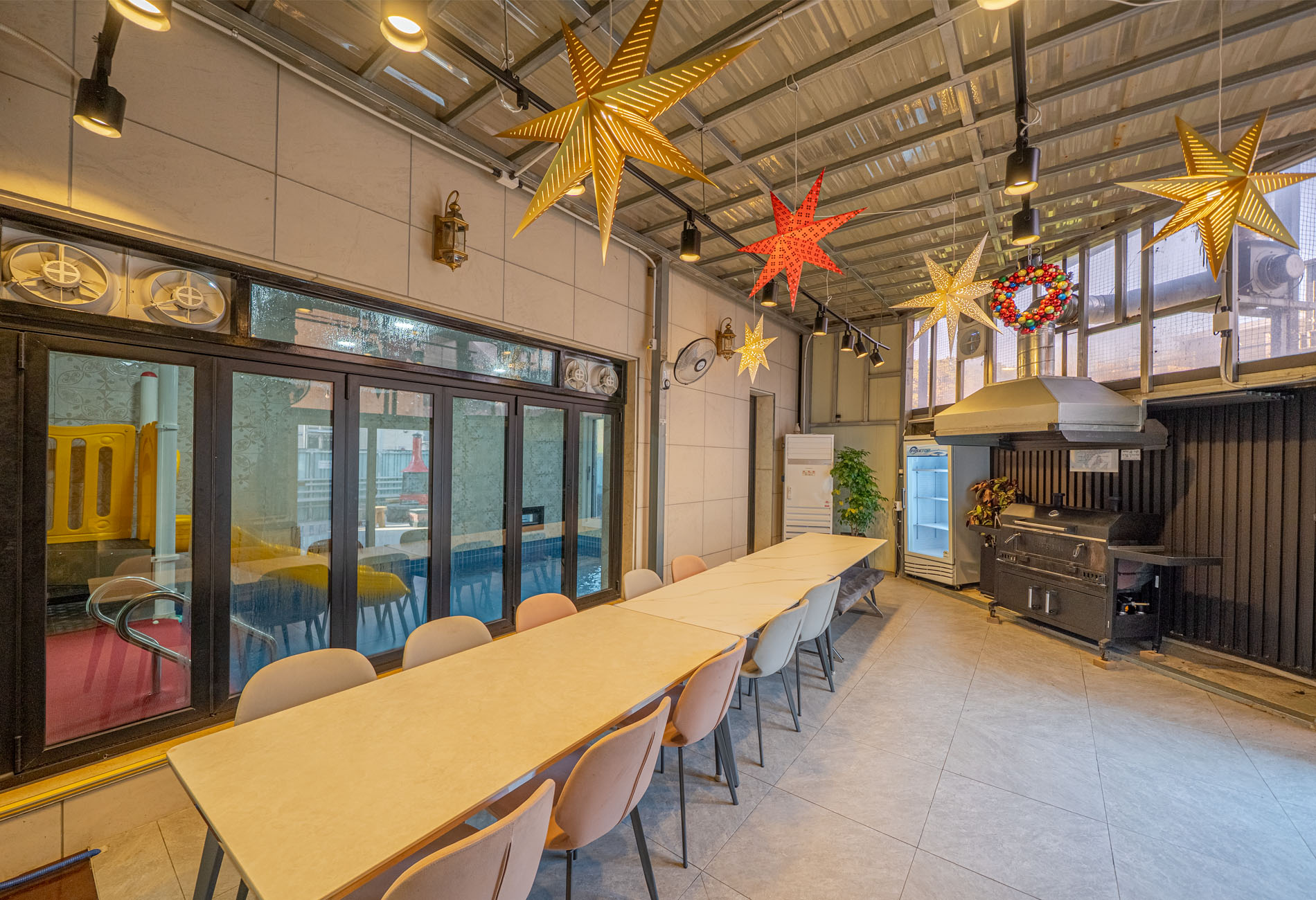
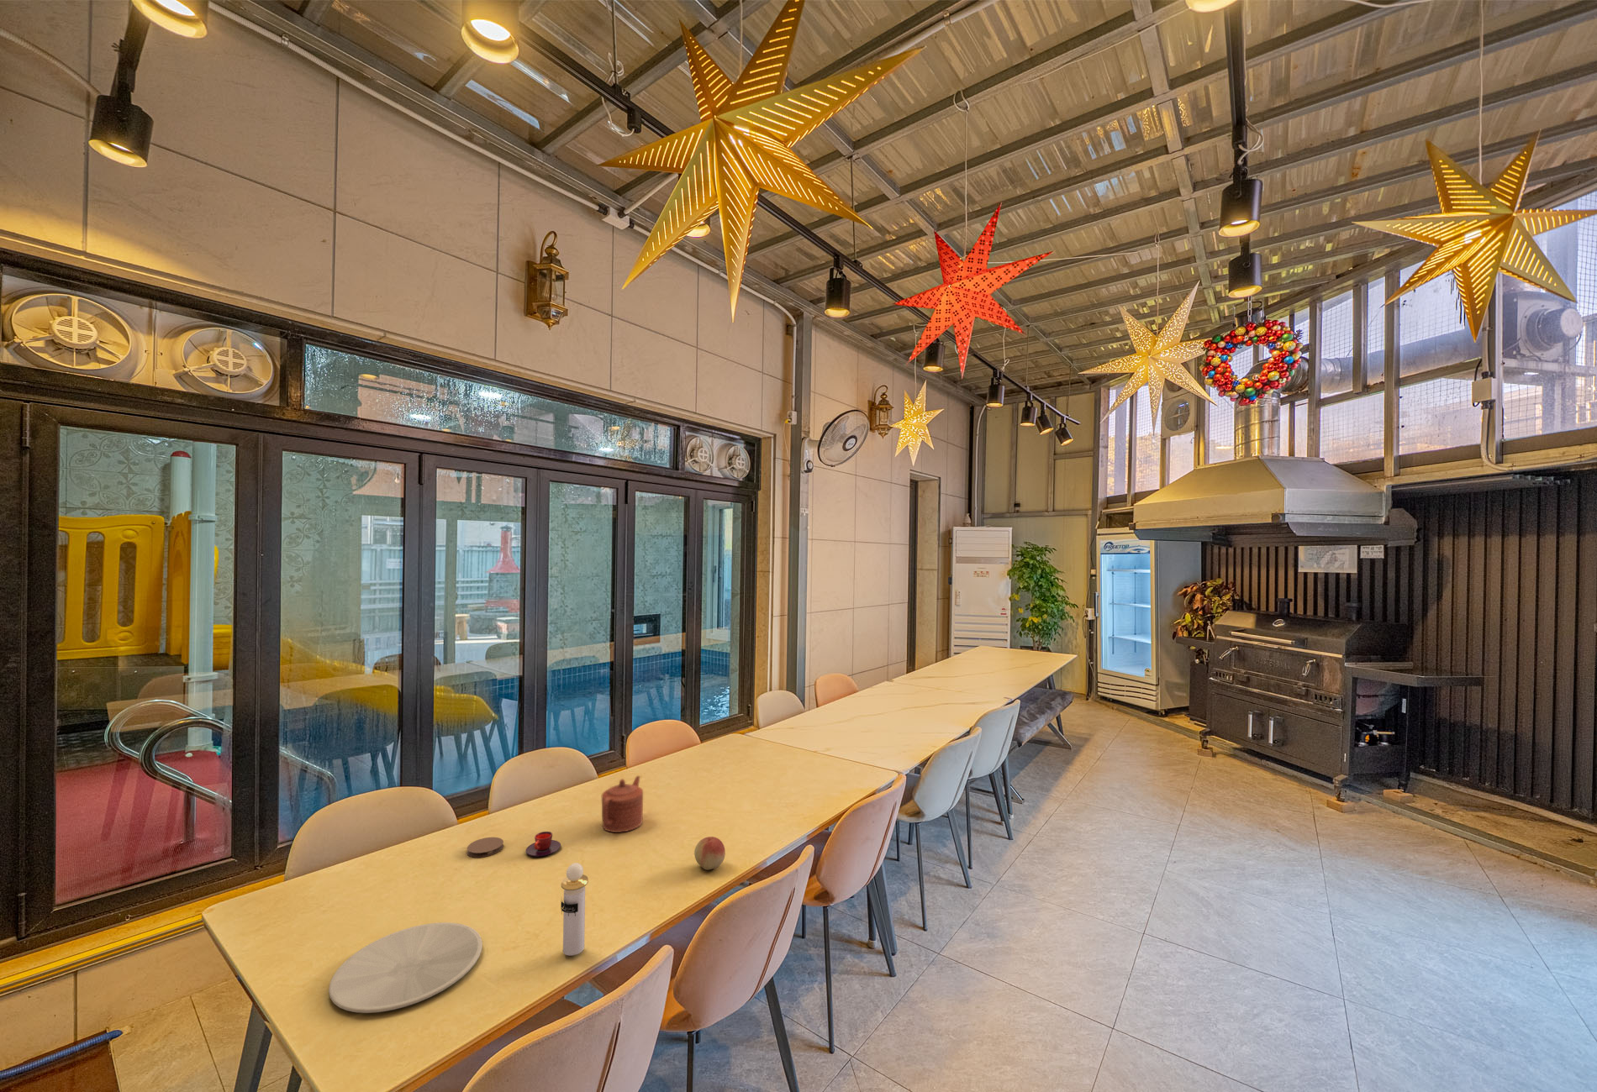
+ teacup (542, 842)
+ teapot (623, 801)
+ plate (409, 965)
+ fruit (709, 853)
+ perfume bottle (574, 908)
+ coaster (485, 847)
